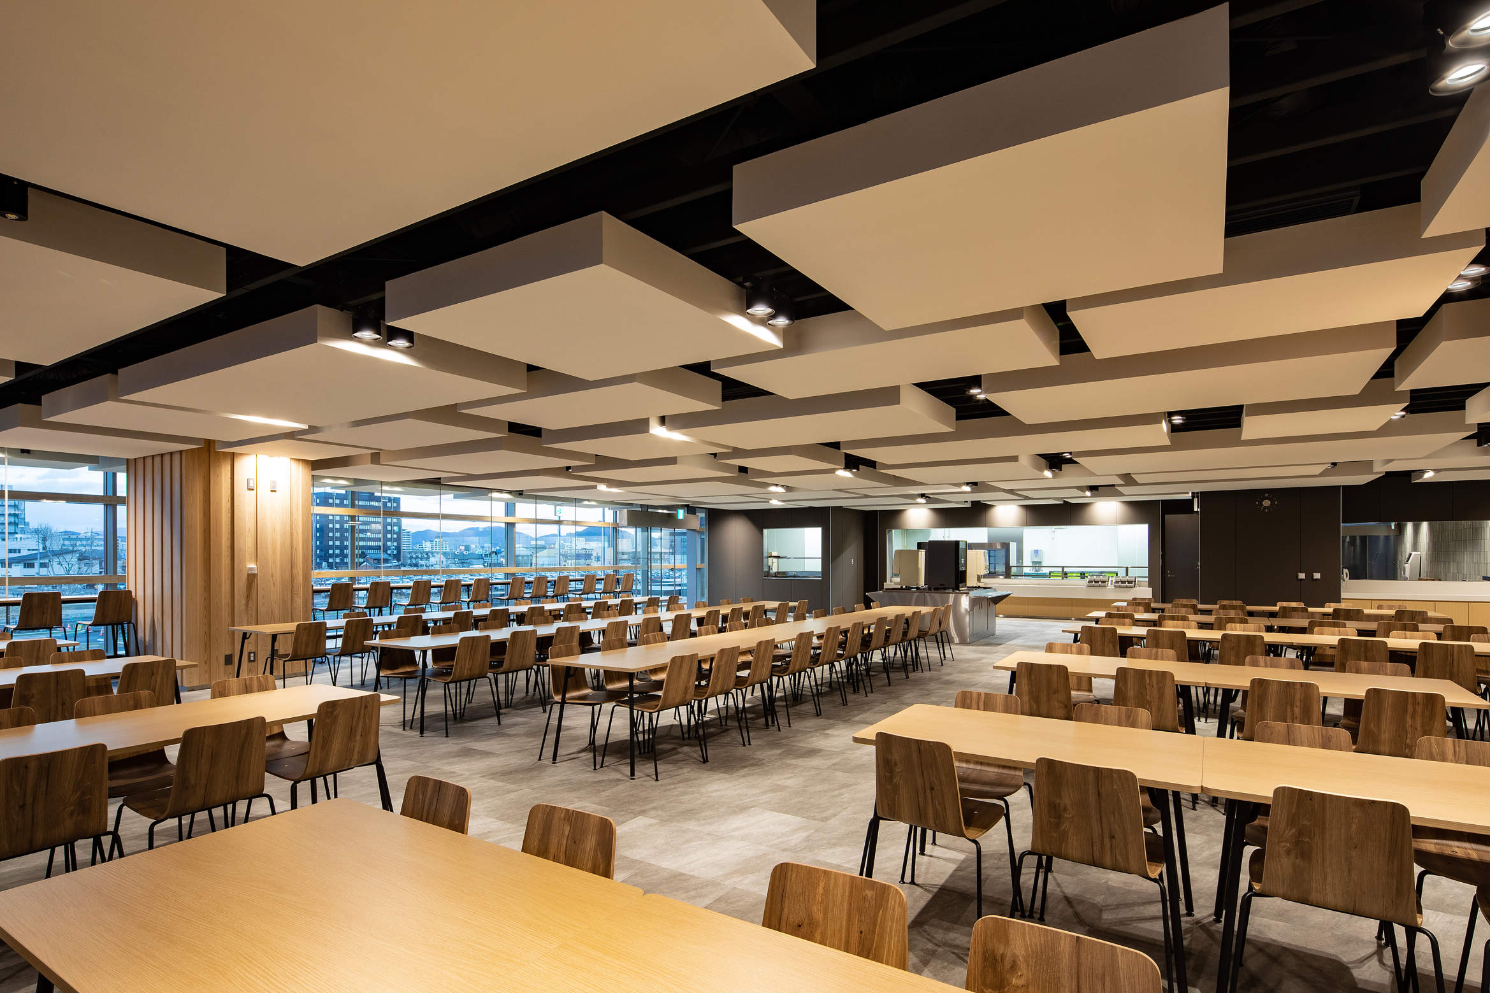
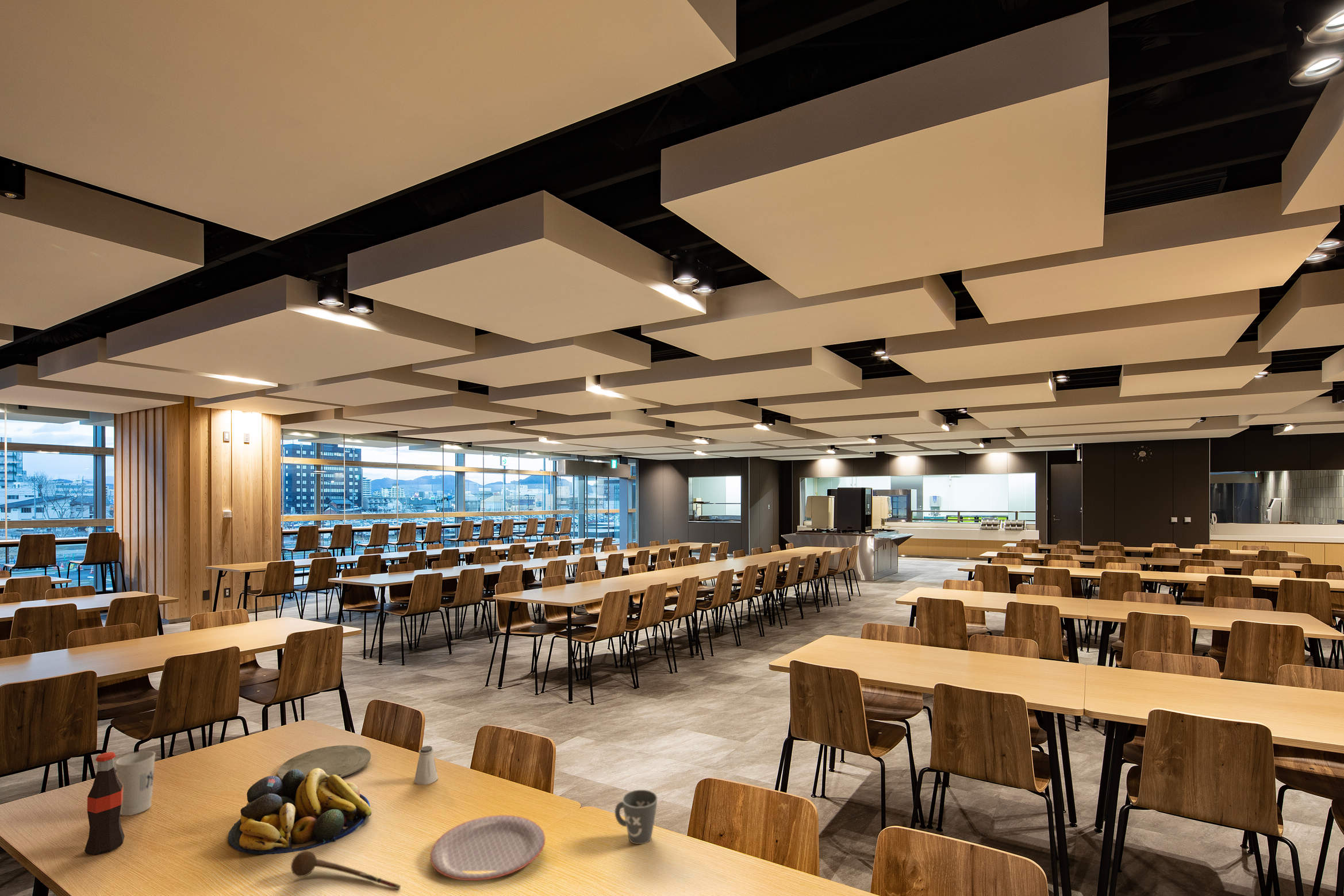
+ mug (635, 817)
+ plate (325, 765)
+ saltshaker (426, 763)
+ spoon (344, 870)
+ fruit bowl (303, 799)
+ bottle (105, 800)
+ cup (135, 783)
+ plate (489, 849)
